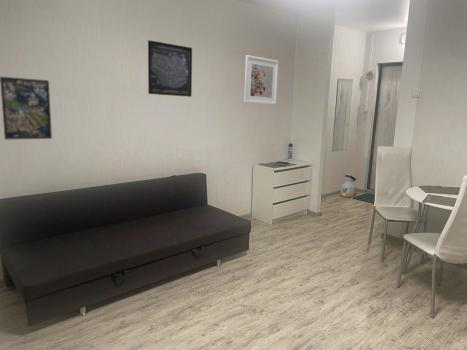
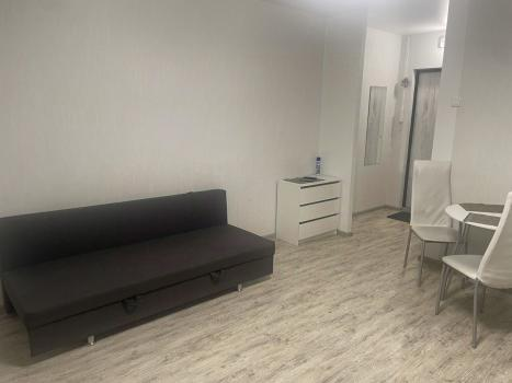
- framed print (27, 109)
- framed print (261, 81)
- wall art (170, 70)
- bag (348, 184)
